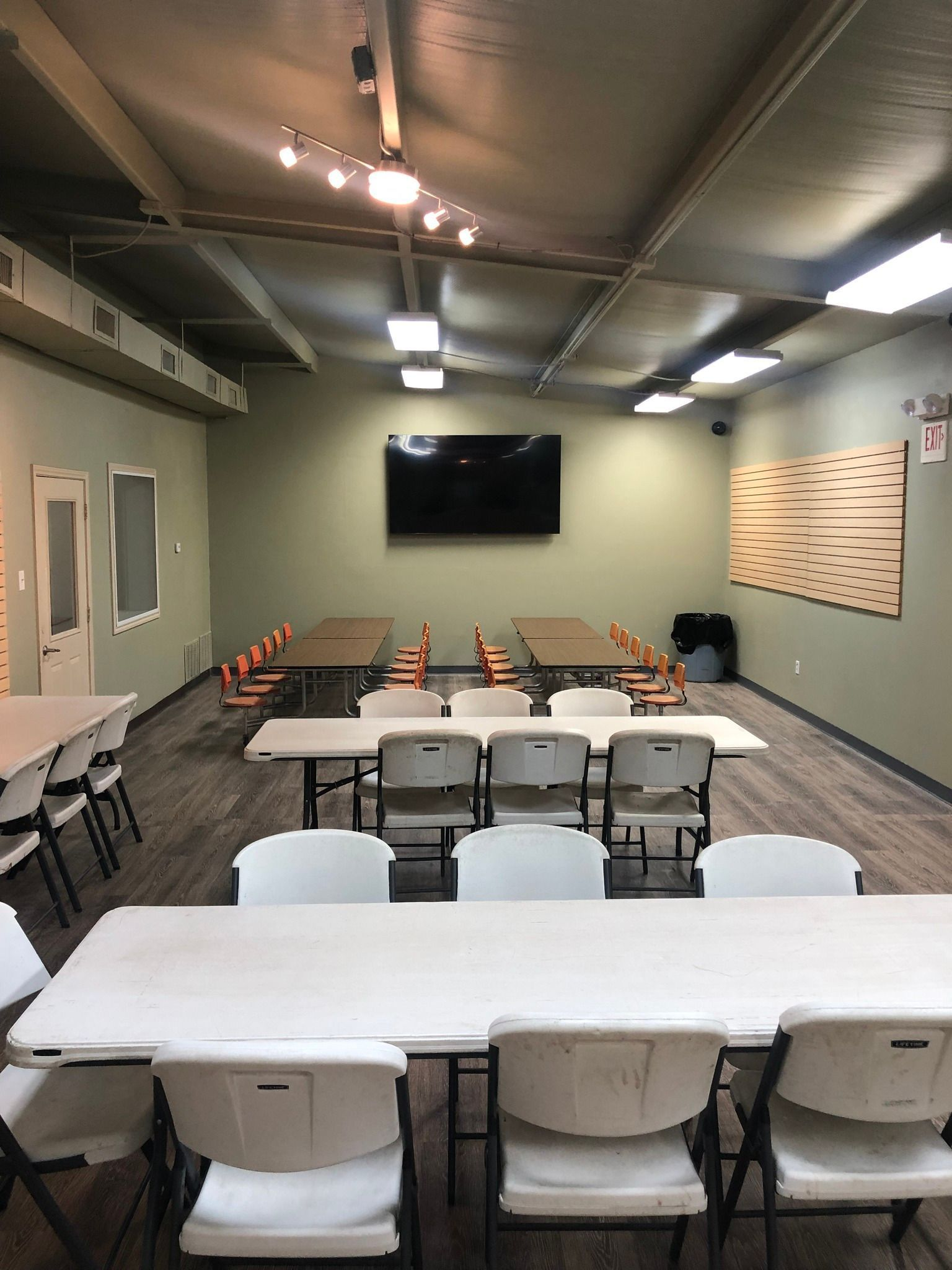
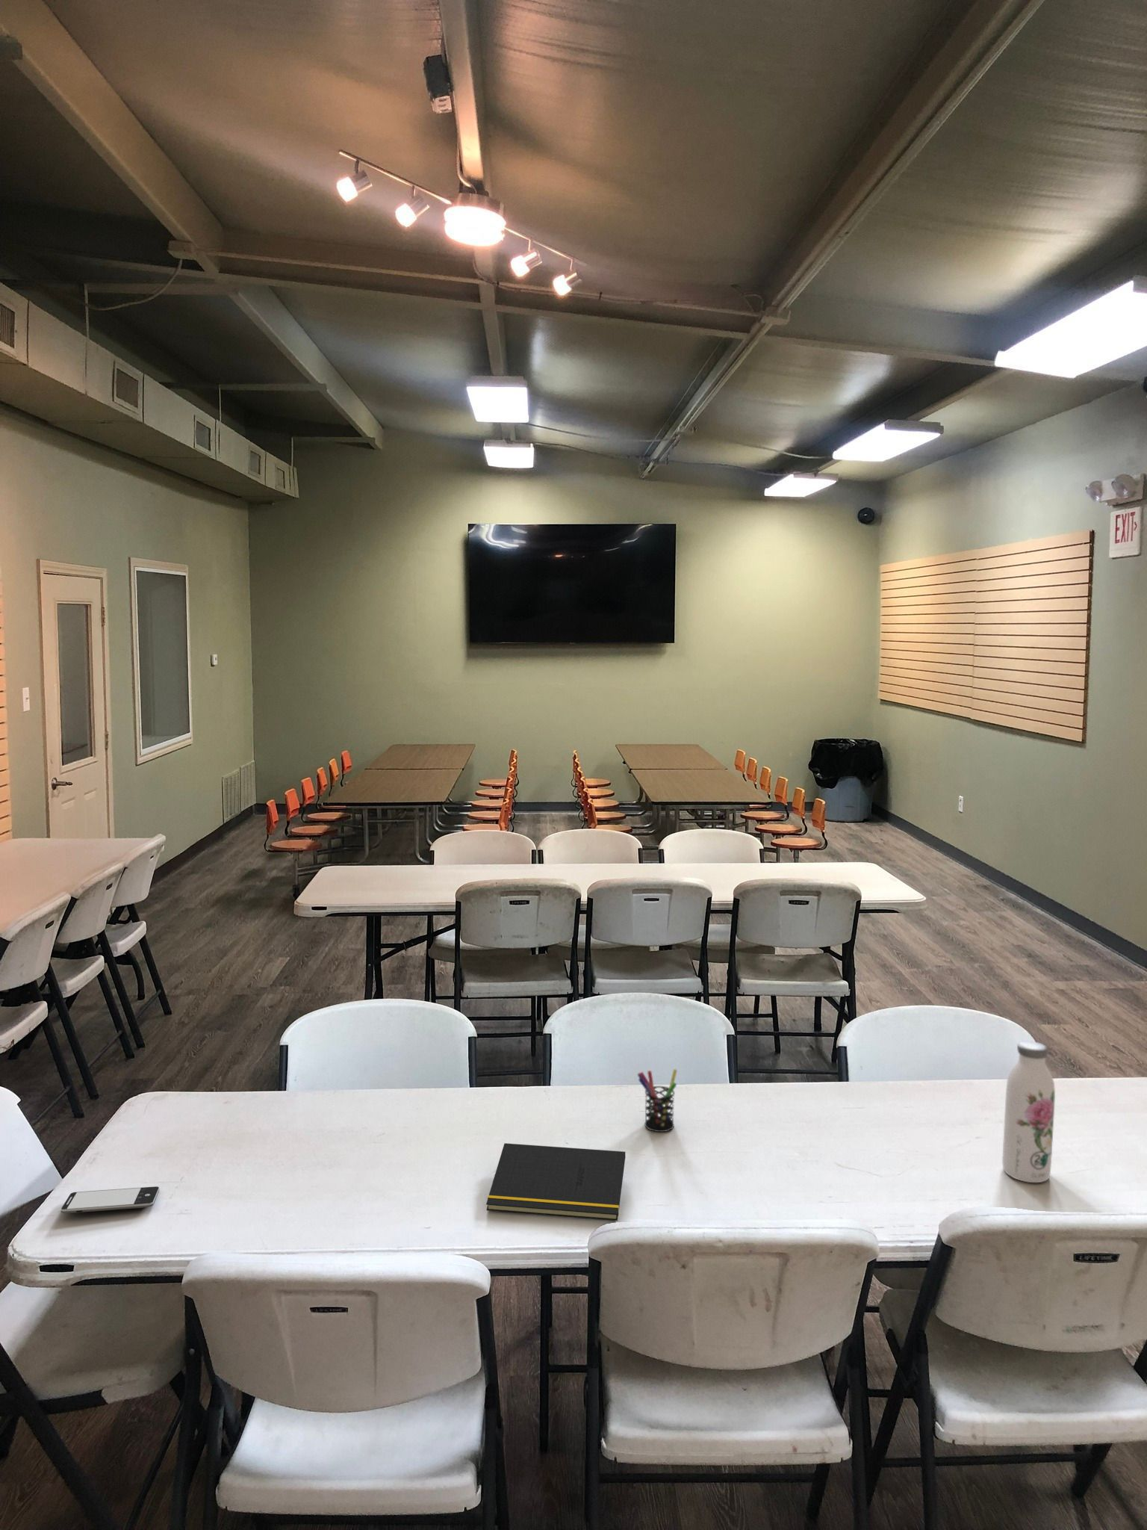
+ water bottle (1029, 1108)
+ smartphone (111, 1199)
+ pen holder (661, 1098)
+ notepad (558, 1179)
